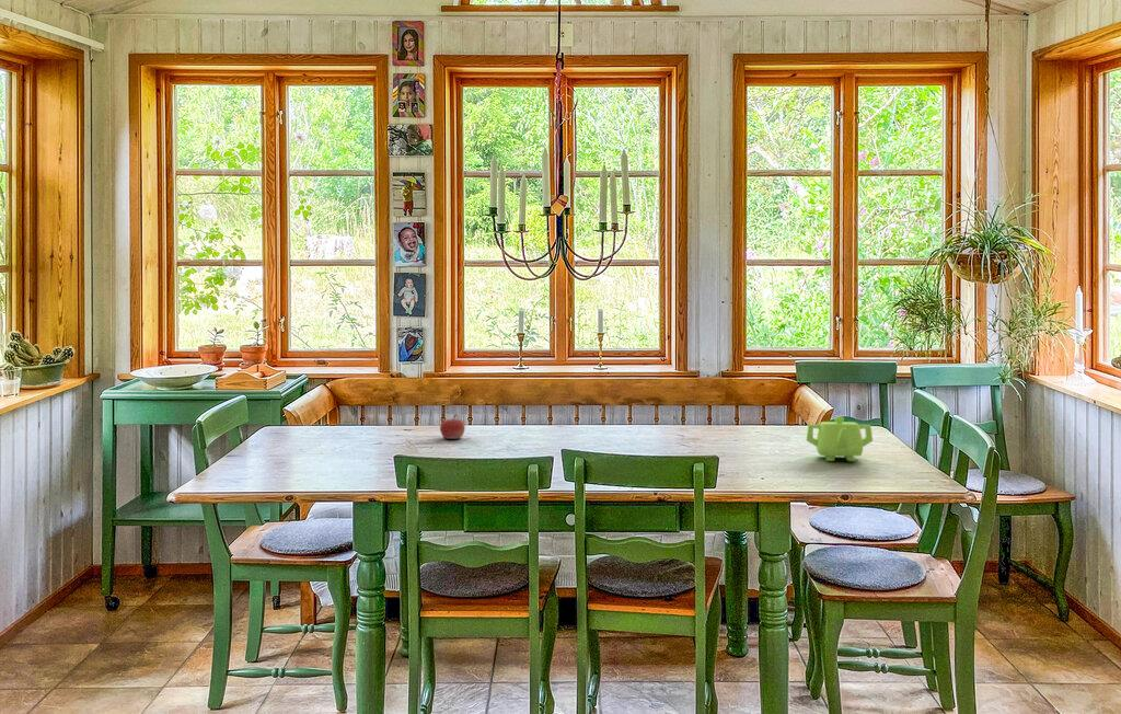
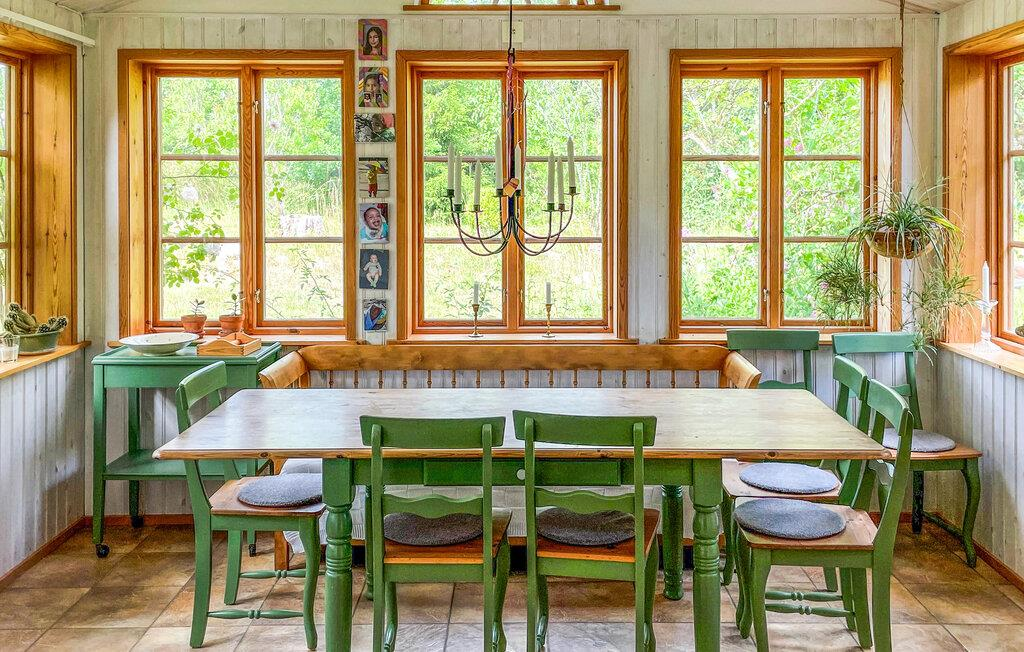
- teapot (840, 438)
- fruit (452, 426)
